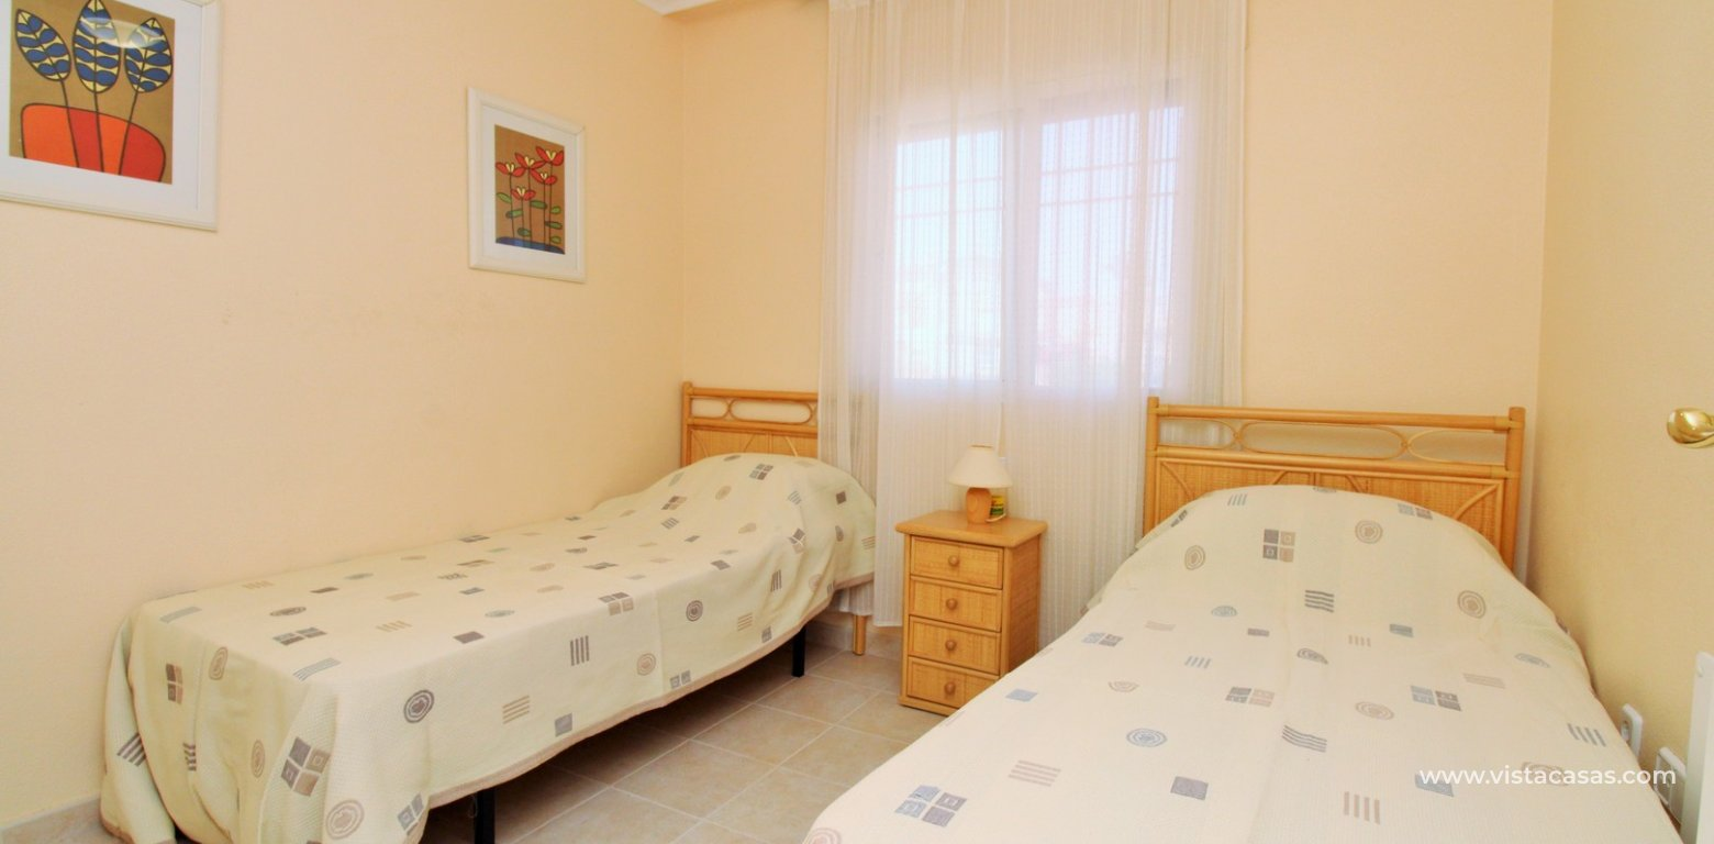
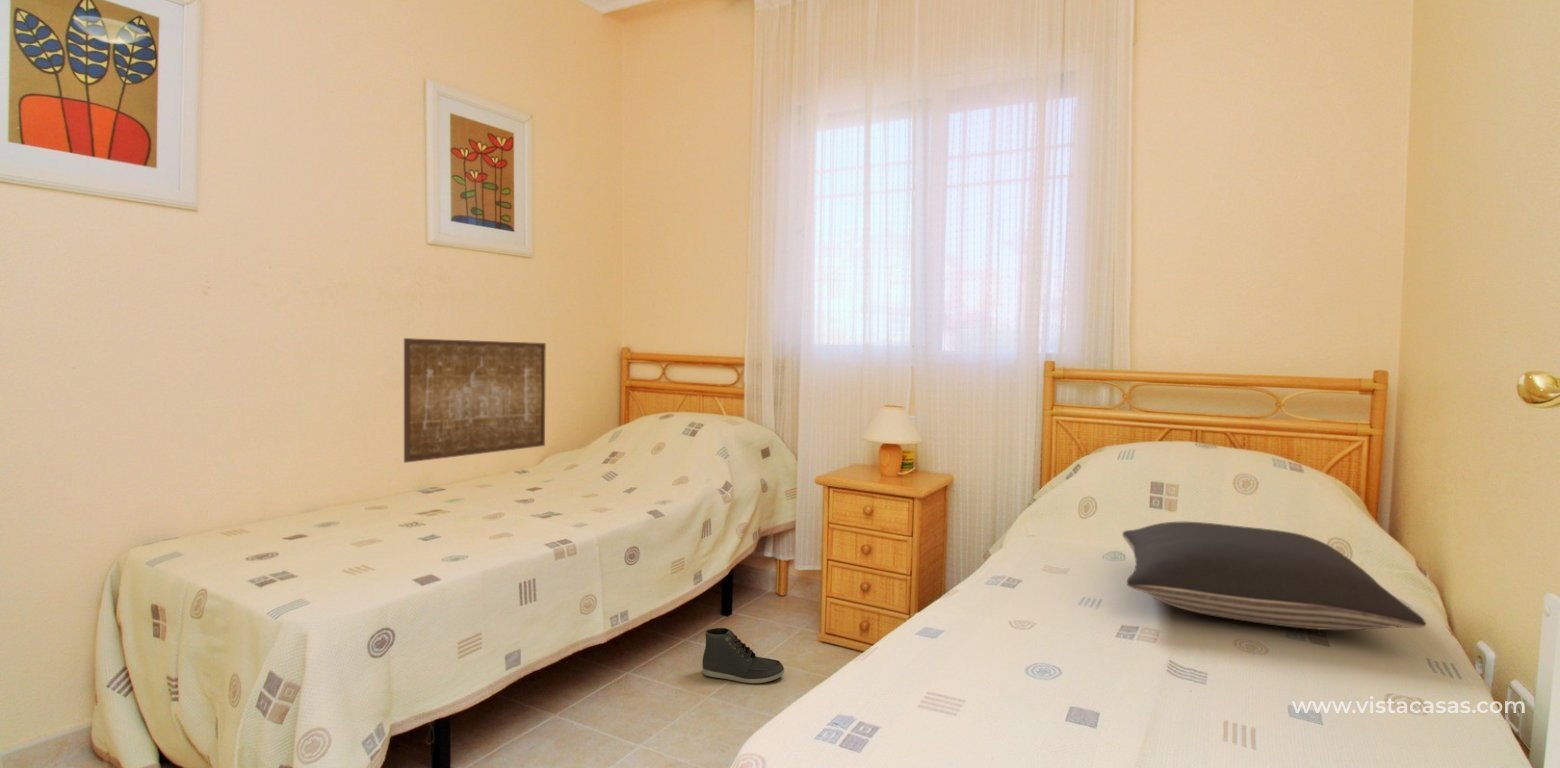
+ pillow (1244, 570)
+ wall art (481, 397)
+ sneaker (742, 654)
